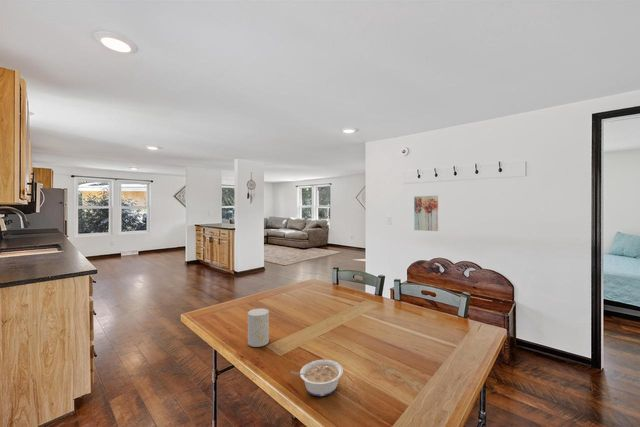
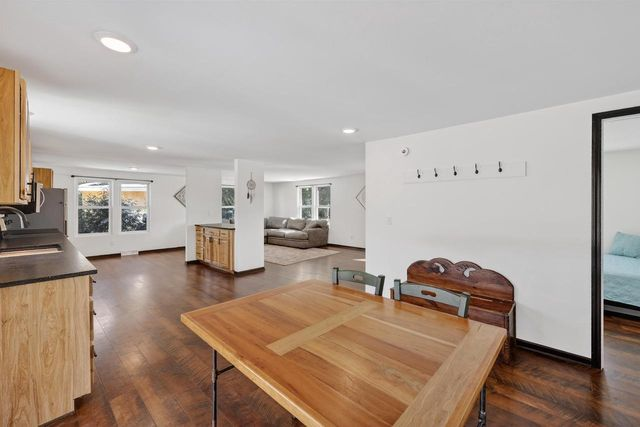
- legume (320, 378)
- cup (258, 327)
- wall art (425, 213)
